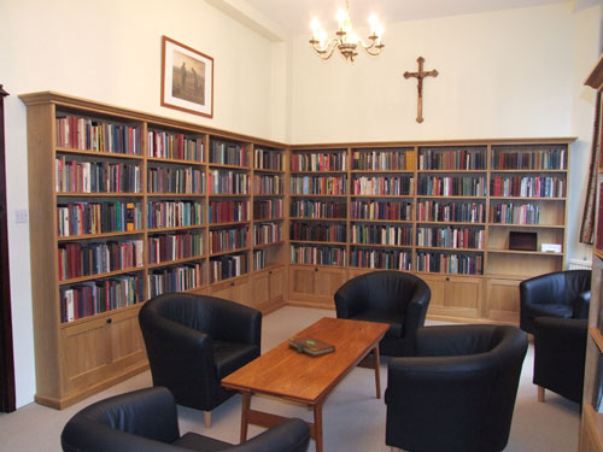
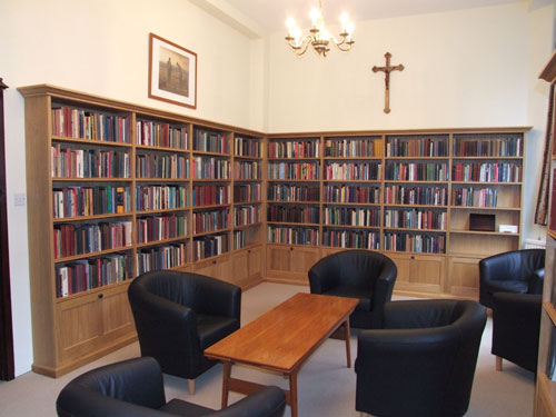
- book (311, 345)
